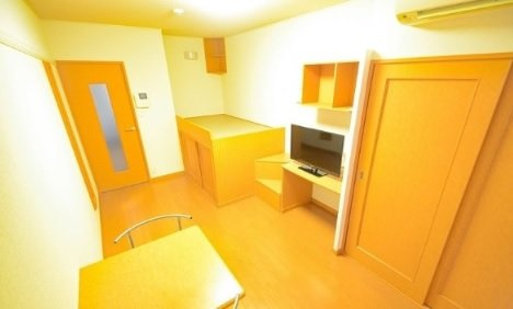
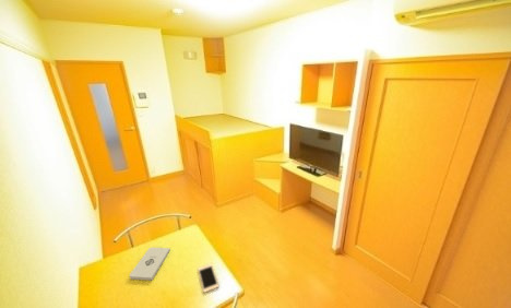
+ cell phone (207, 276)
+ notepad (151, 262)
